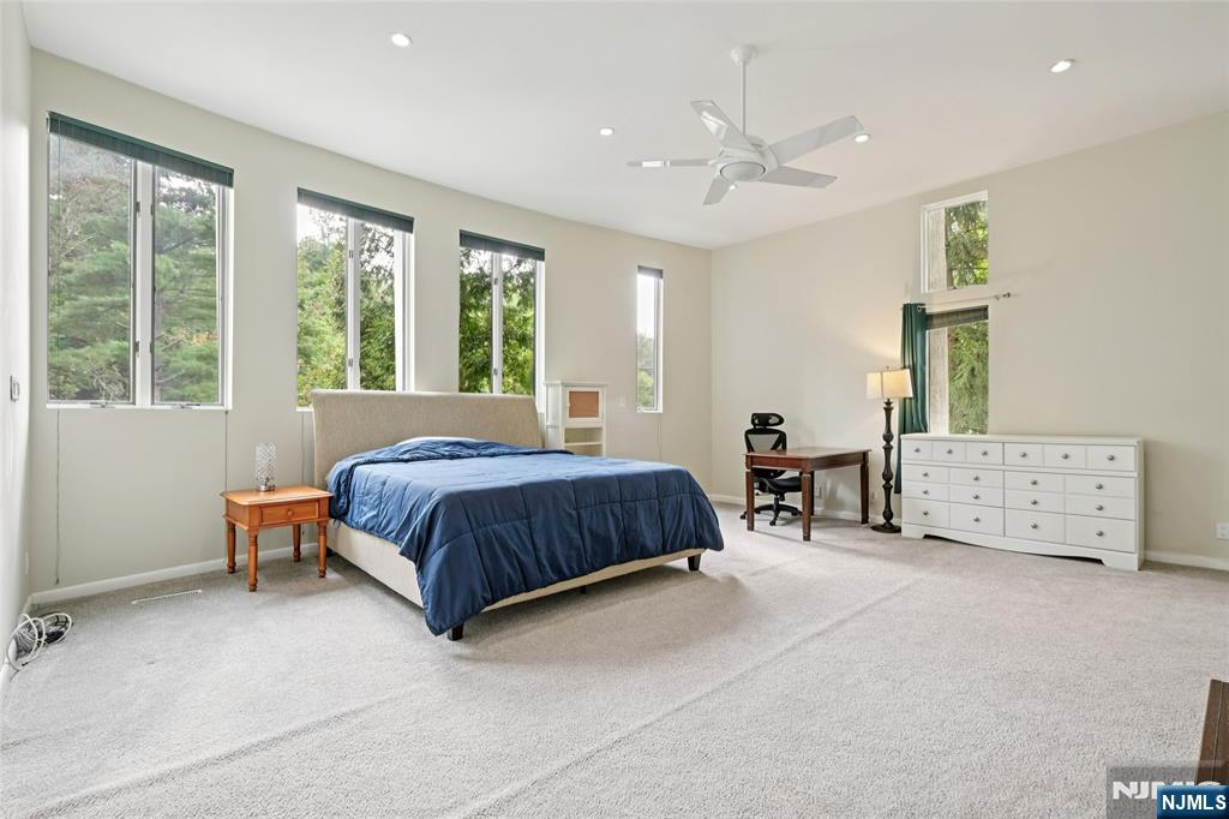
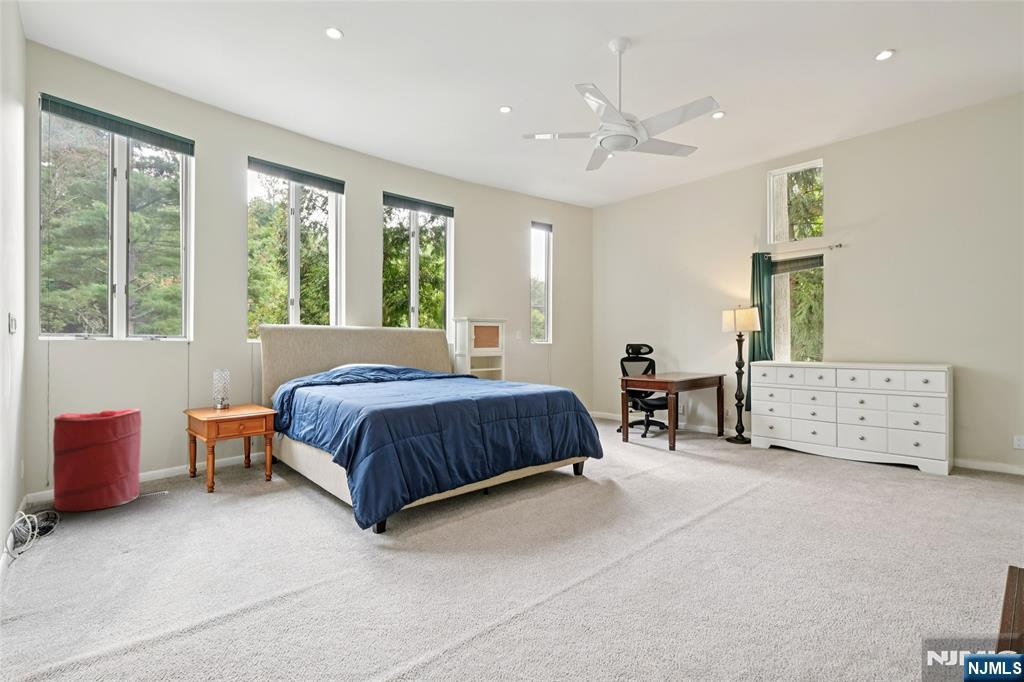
+ laundry hamper (99, 455)
